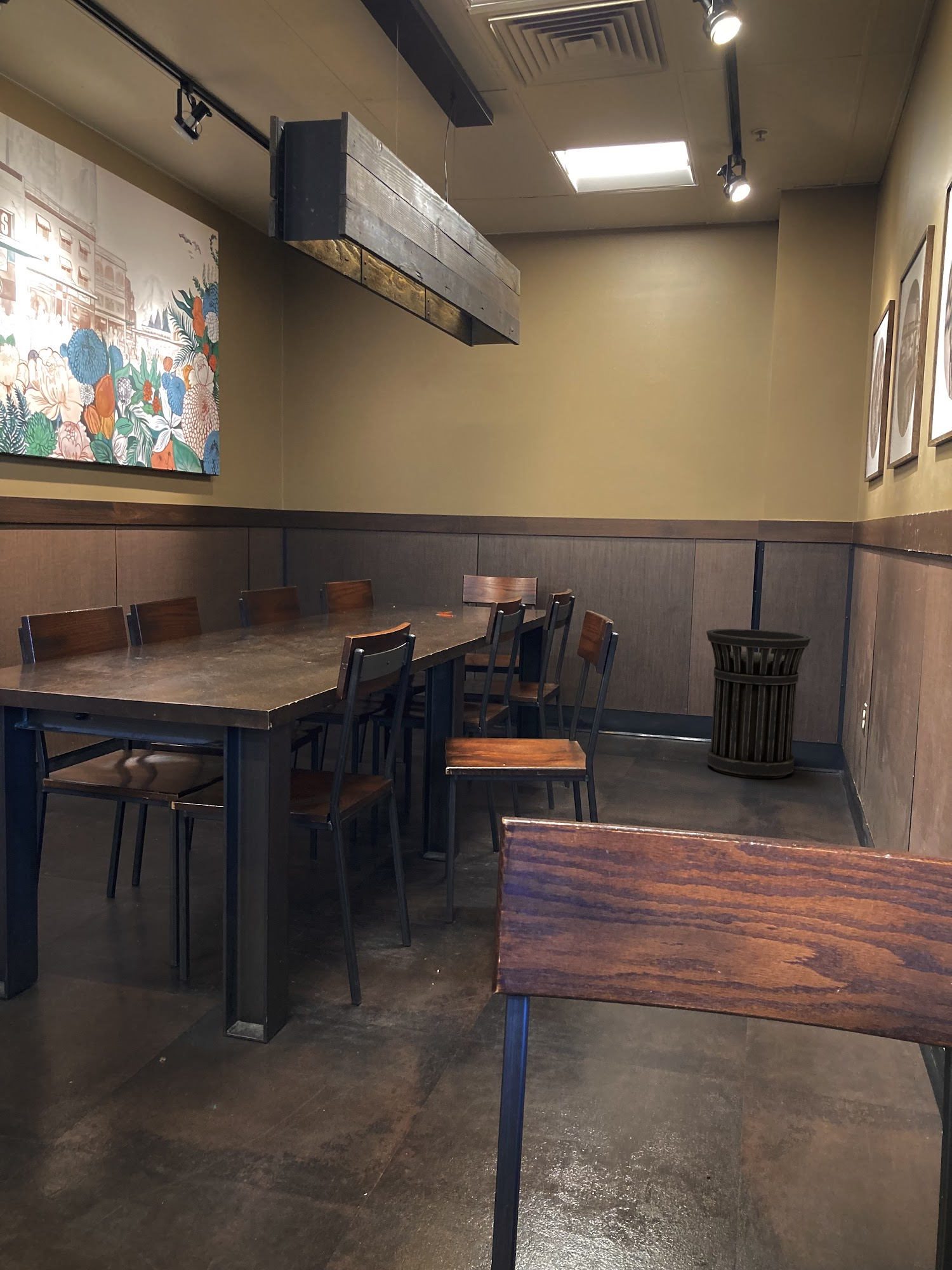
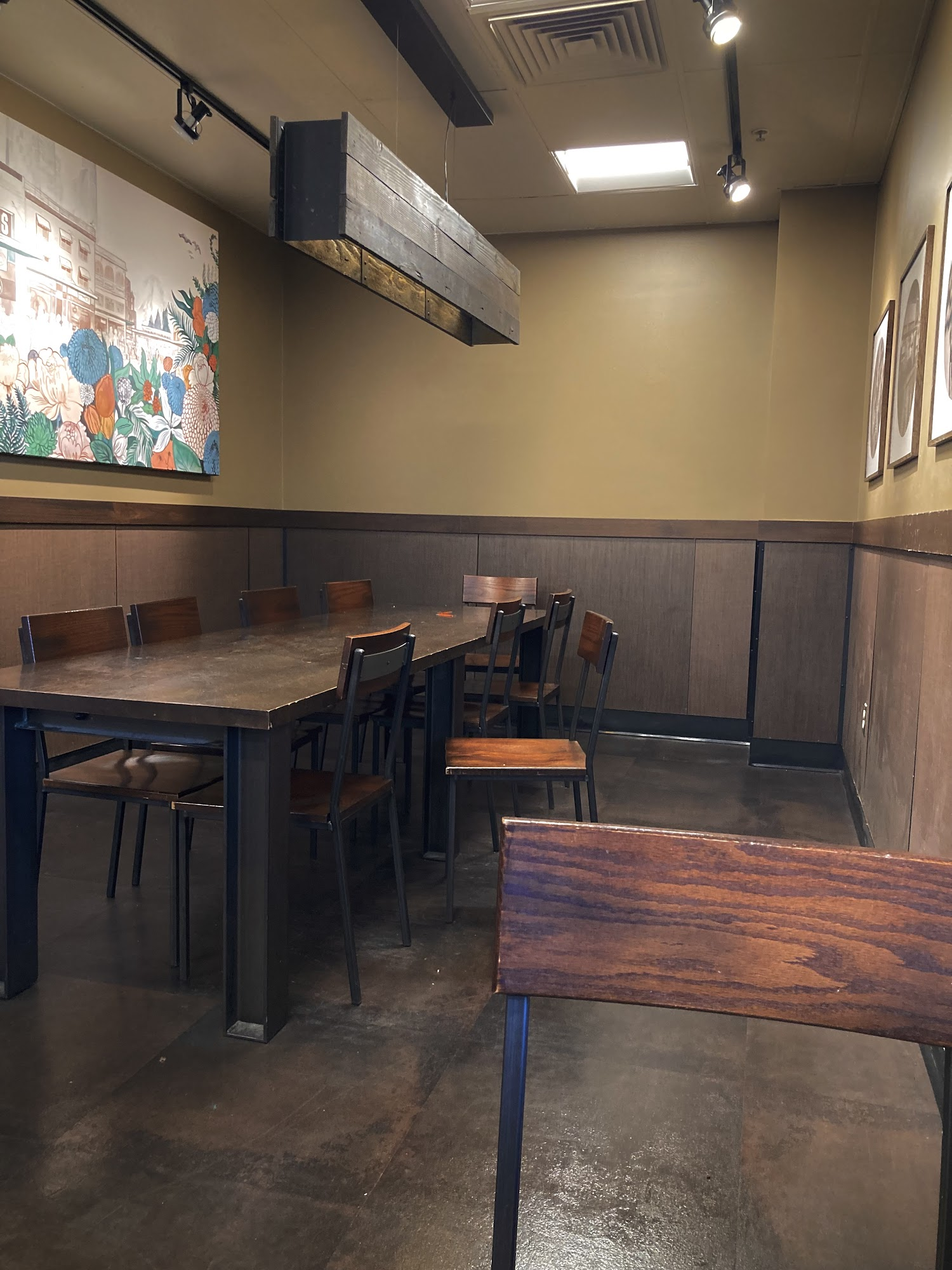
- trash can (753, 702)
